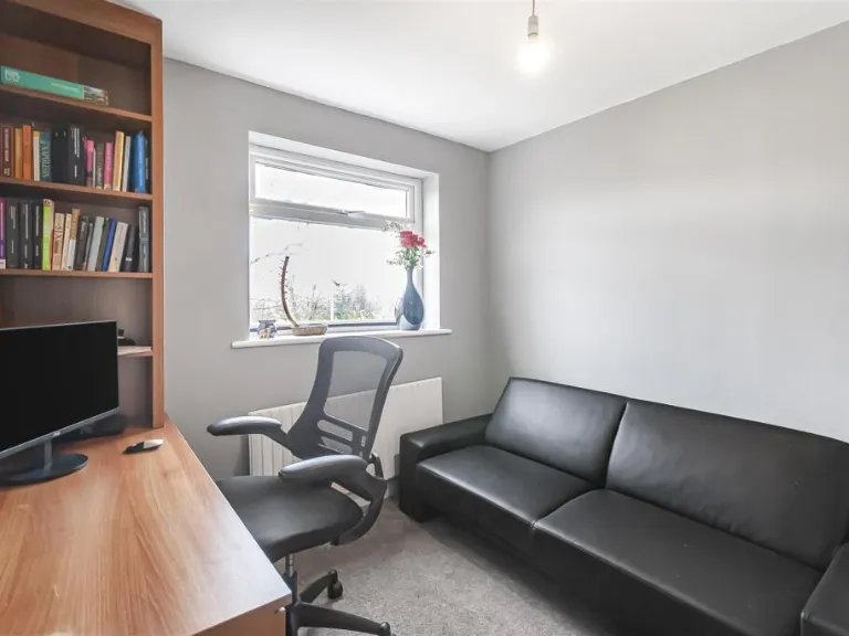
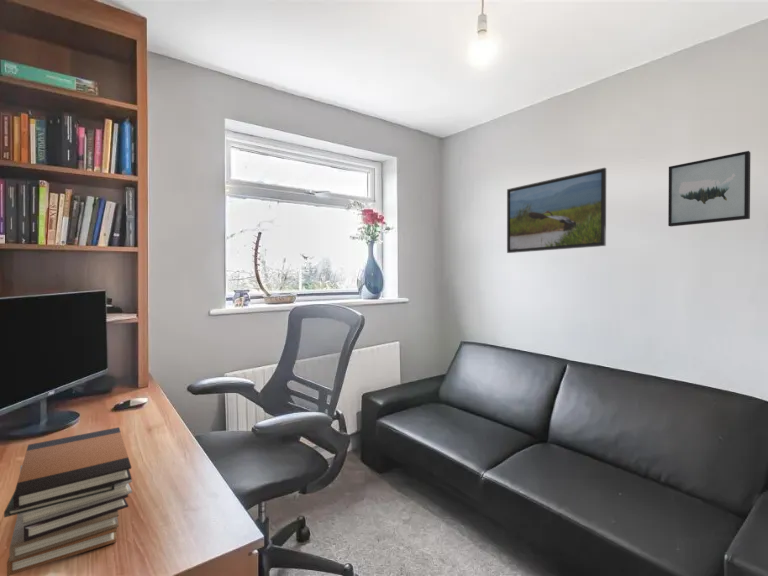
+ book stack (74, 487)
+ wall art (707, 191)
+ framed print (551, 214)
